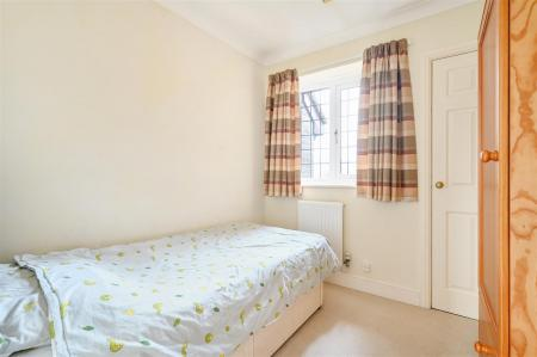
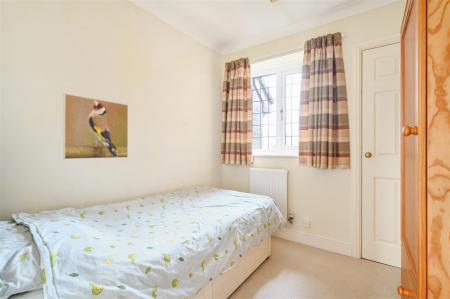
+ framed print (98, 129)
